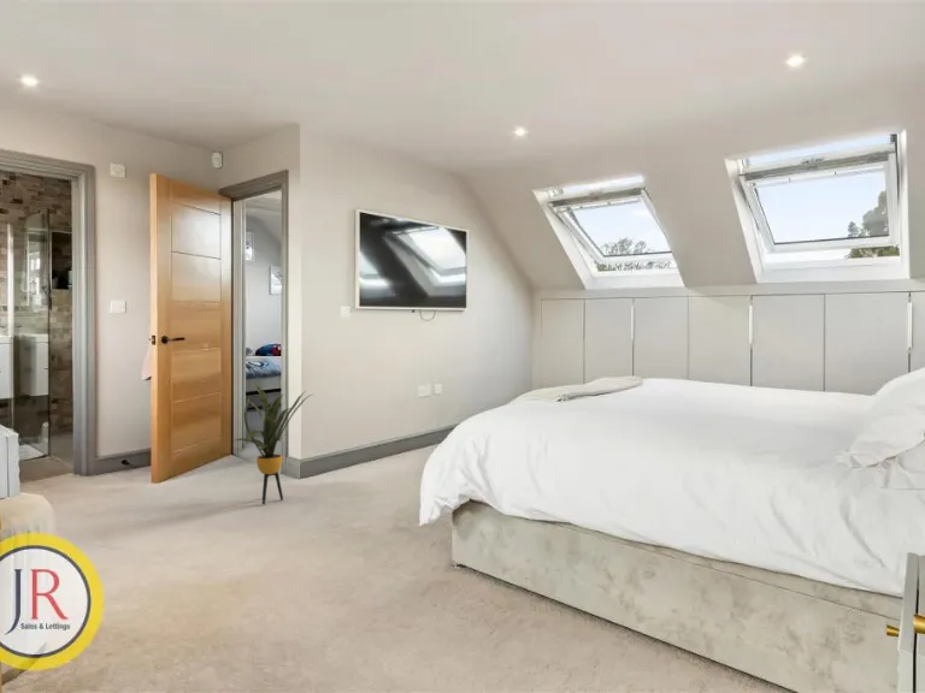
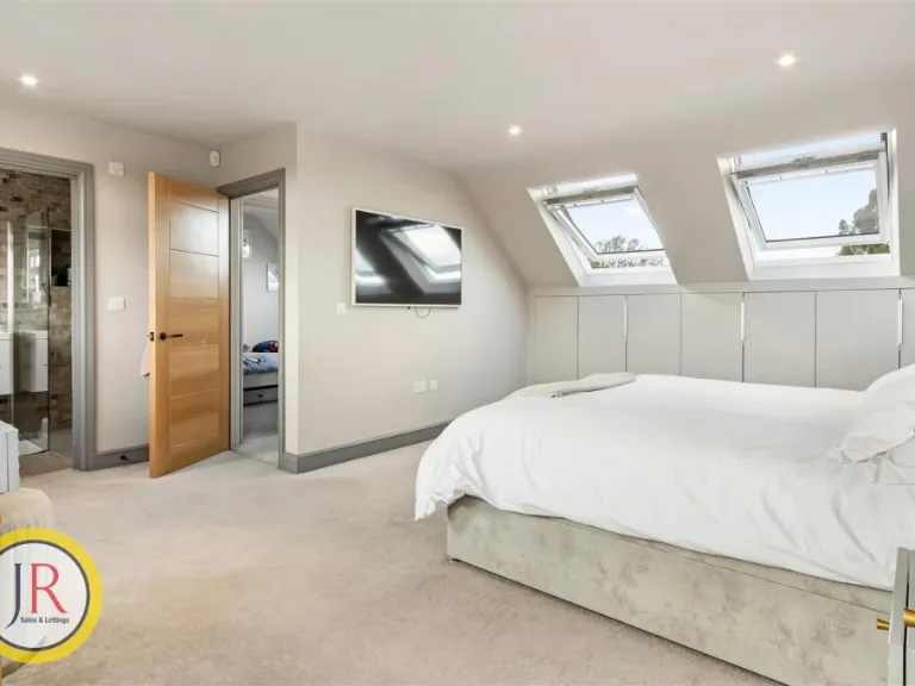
- house plant (271, 442)
